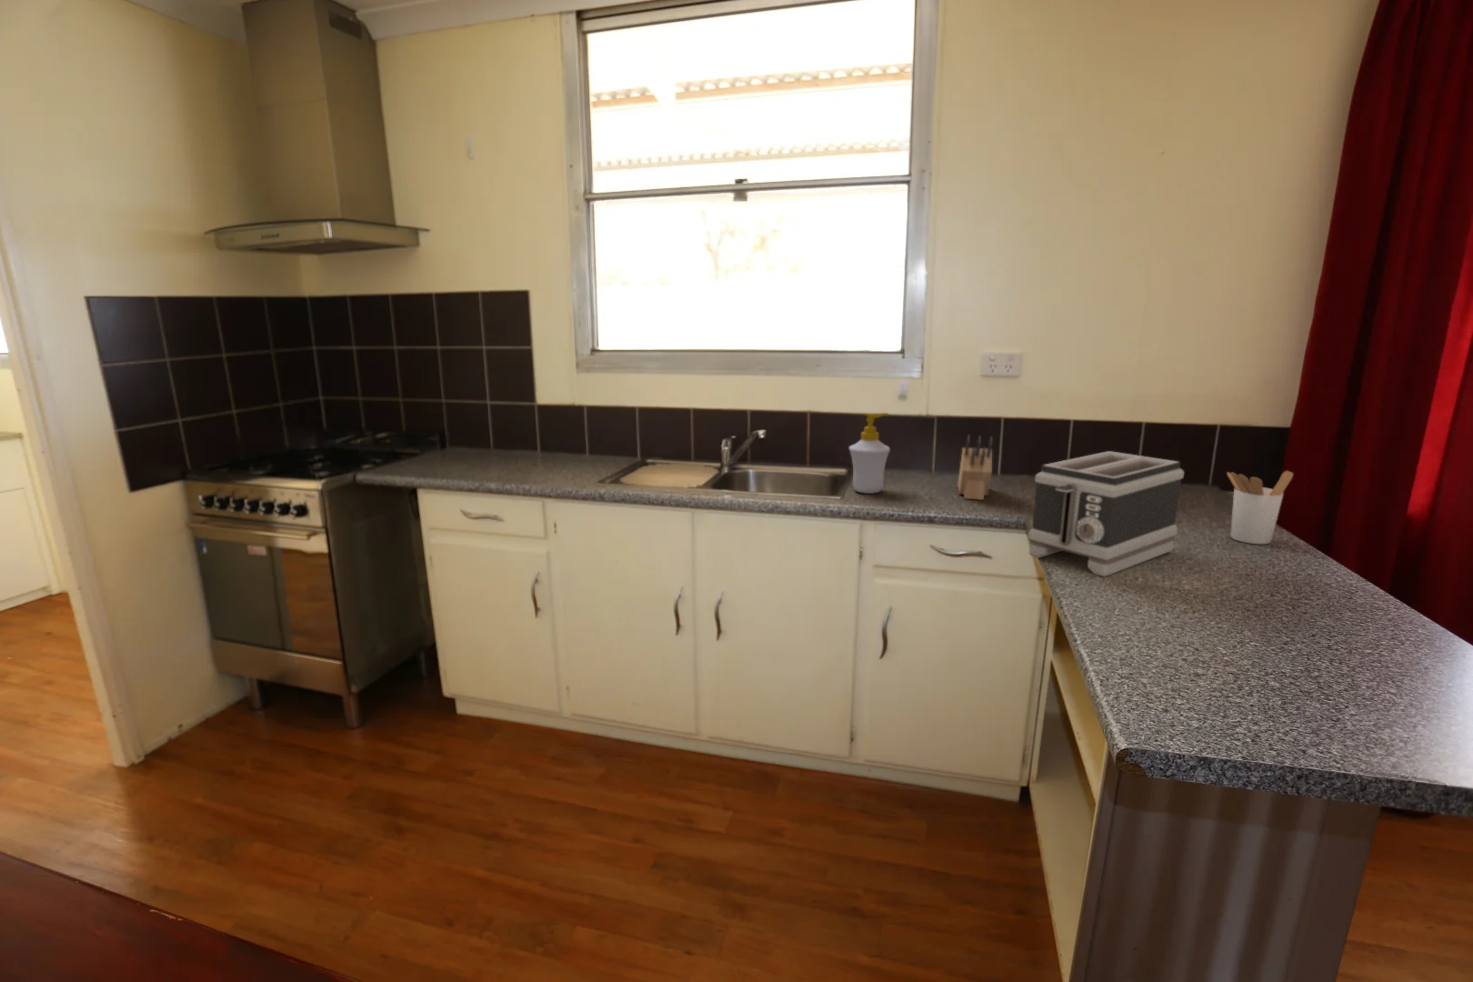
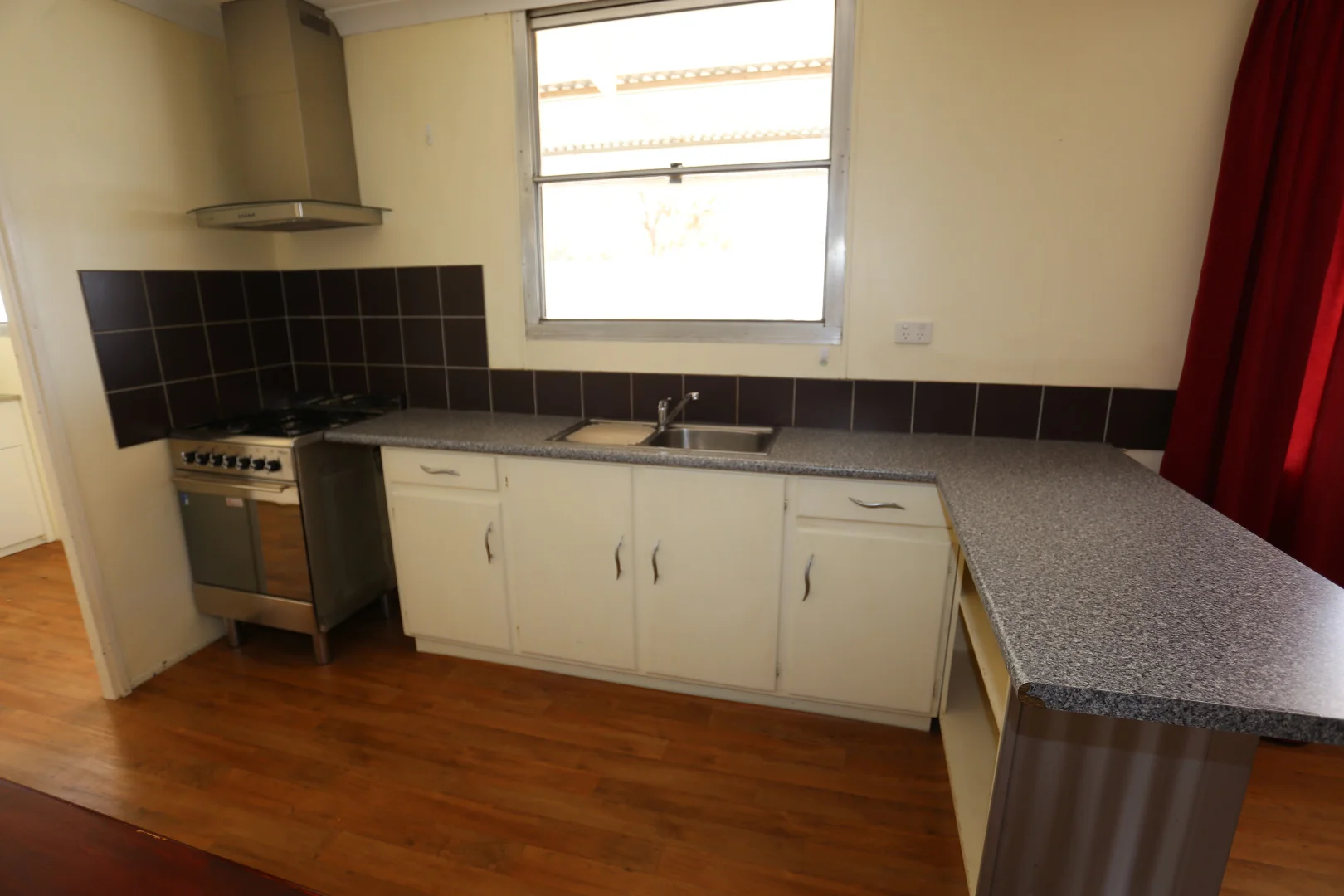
- toaster (1101, 510)
- utensil holder (1252, 504)
- knife block (974, 463)
- soap bottle (869, 452)
